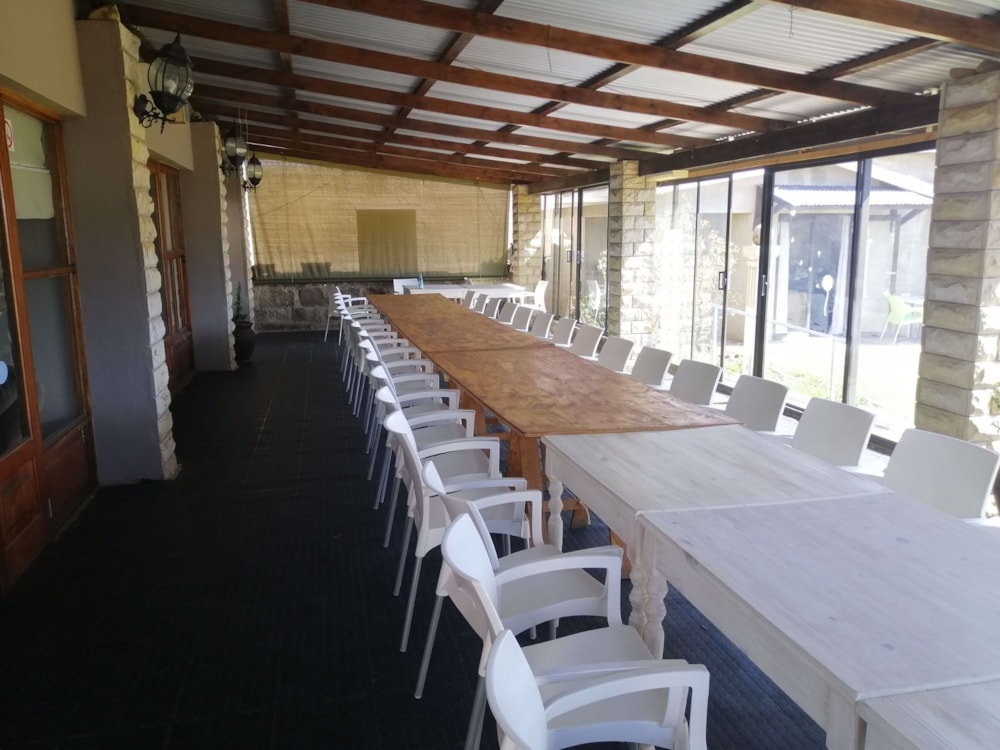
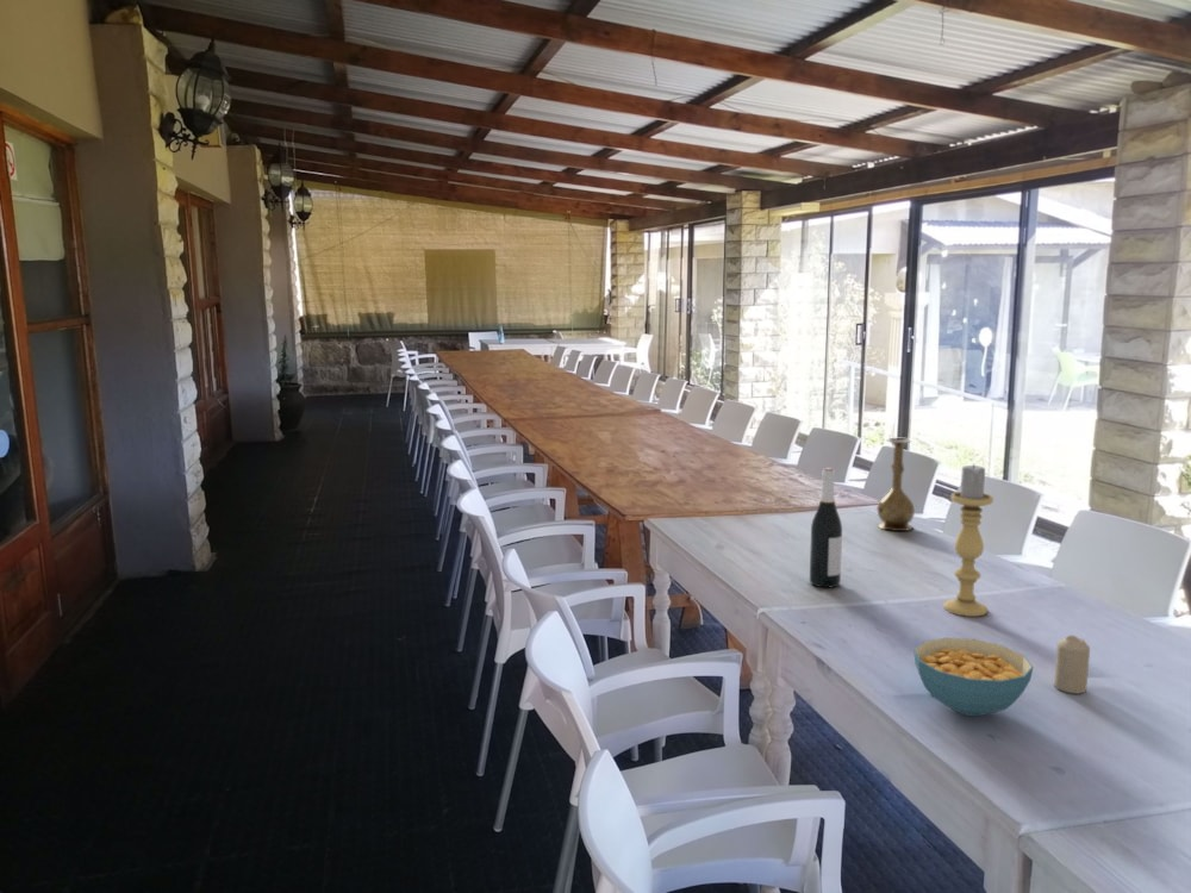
+ vase (897, 482)
+ wine bottle (827, 526)
+ cereal bowl (969, 683)
+ candle holder (969, 537)
+ candle (1072, 662)
